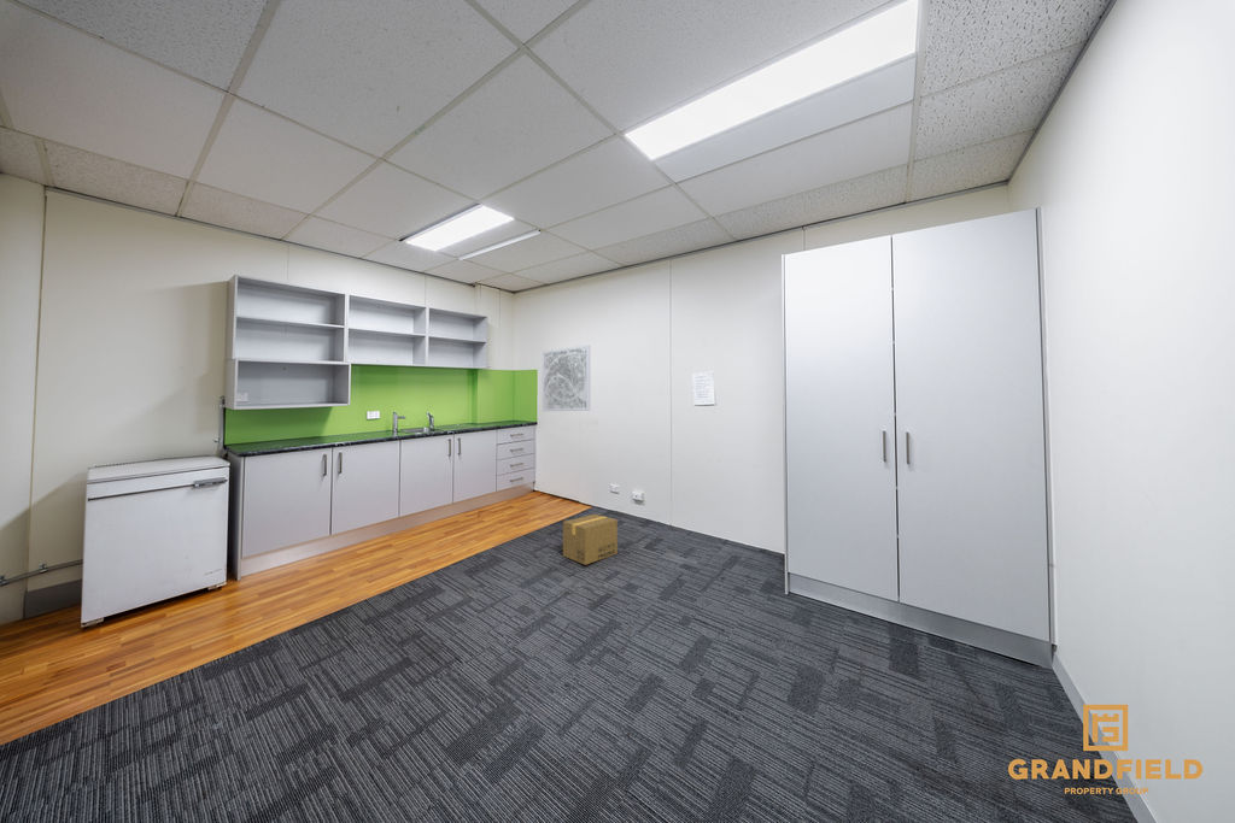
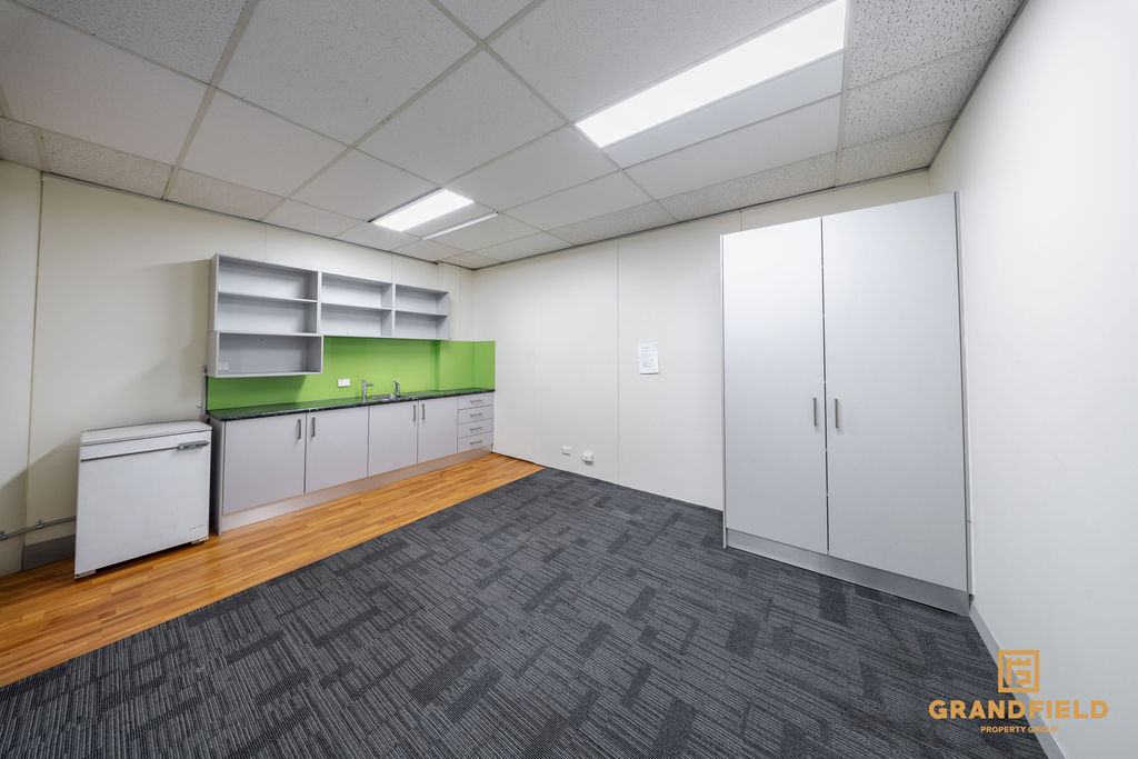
- cardboard box (590, 537)
- wall art (564, 380)
